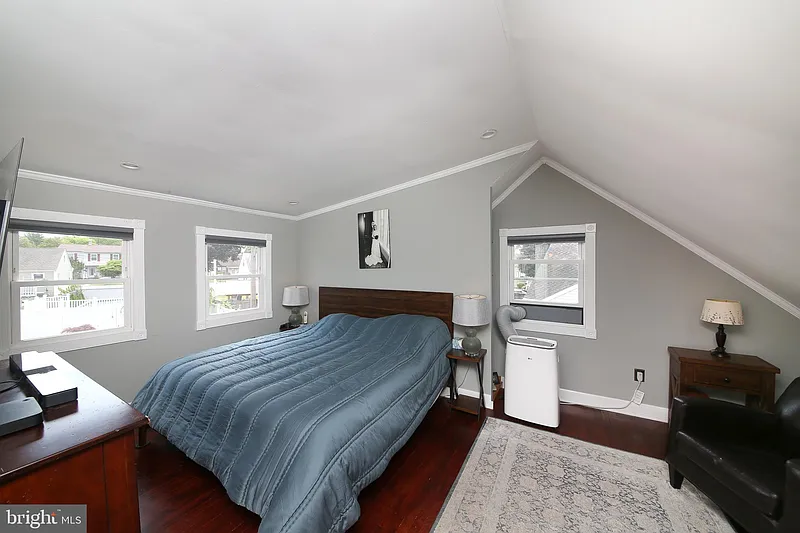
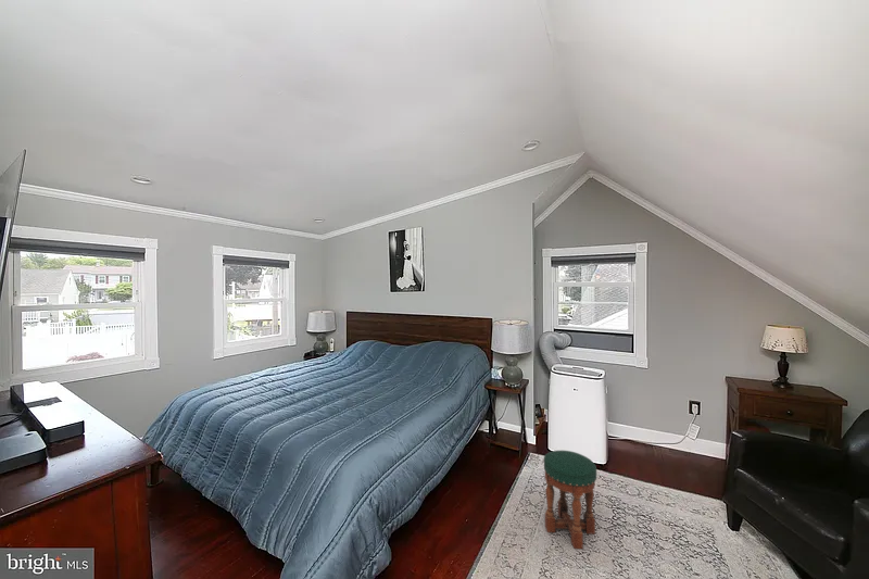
+ stool (569, 492)
